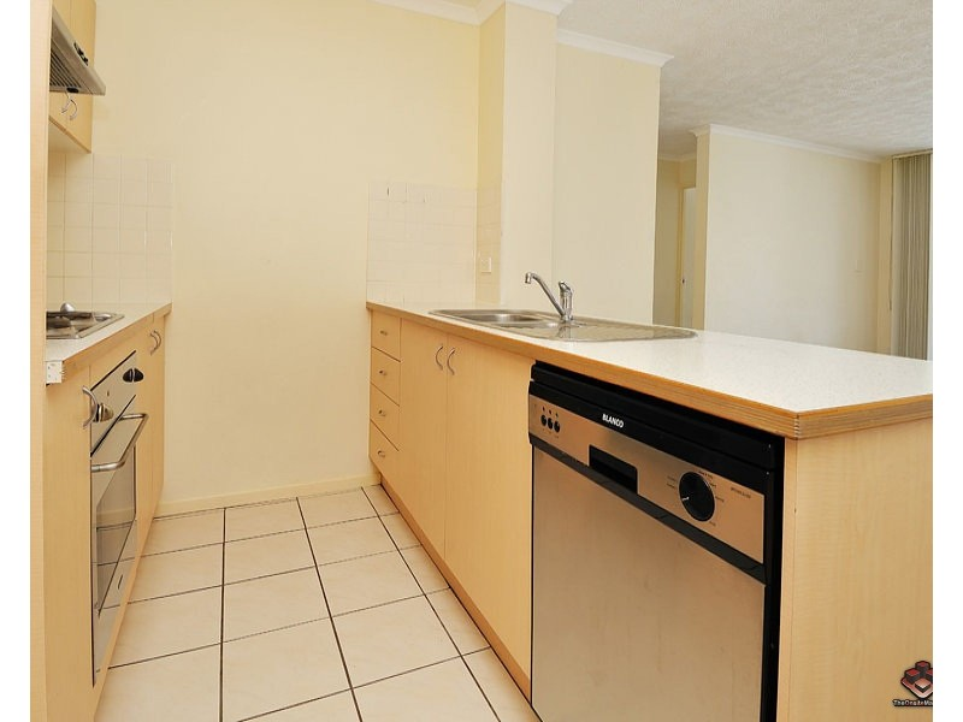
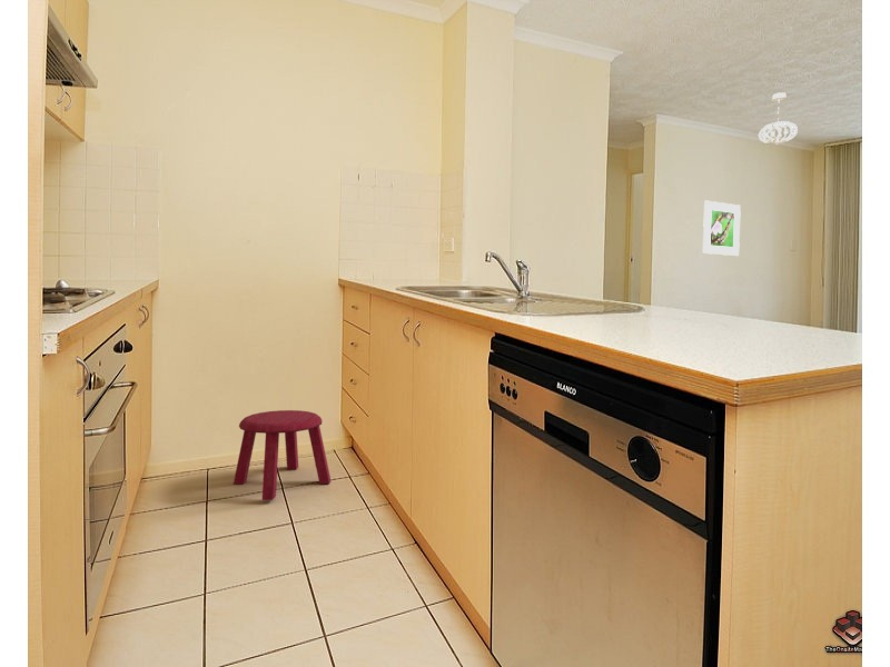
+ stool (277, 449)
+ pendant light (778, 120)
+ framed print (722, 228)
